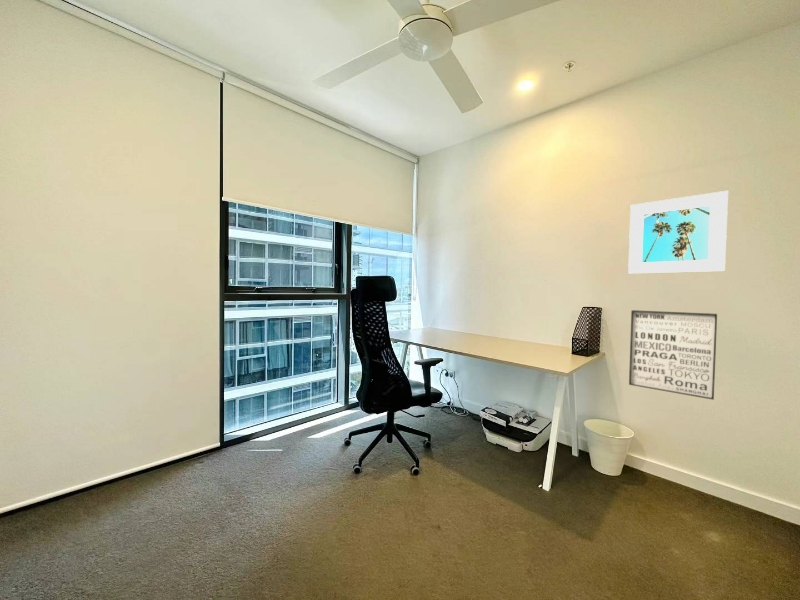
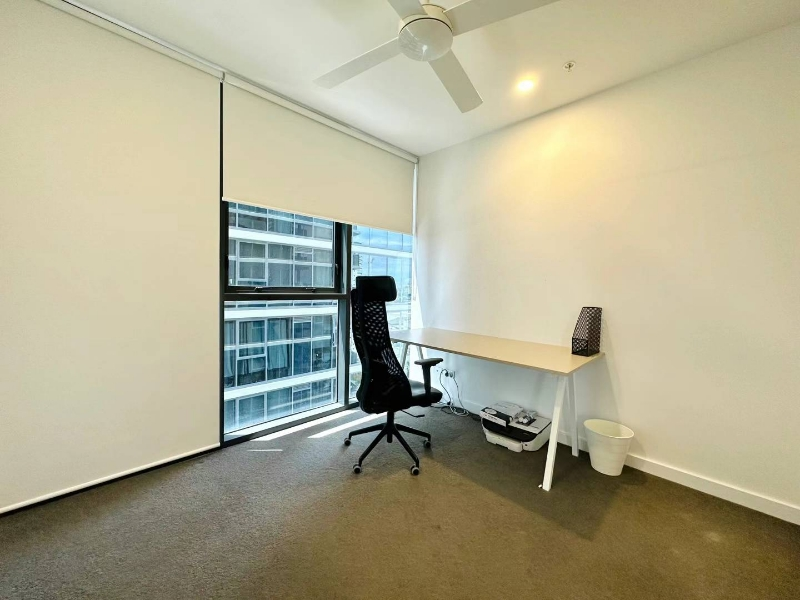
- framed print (674, 235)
- wall art (670, 351)
